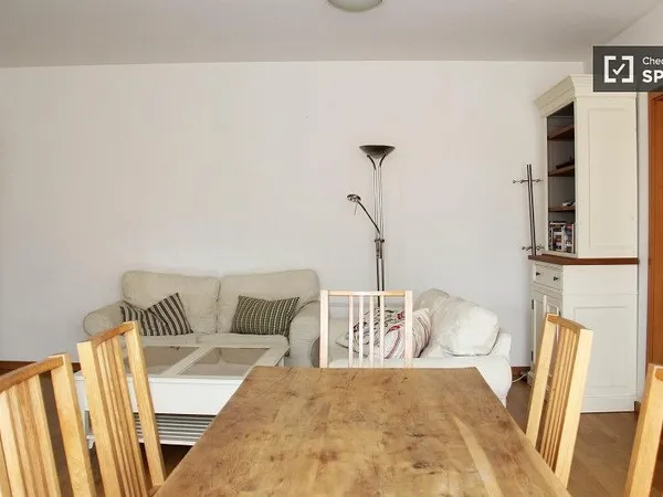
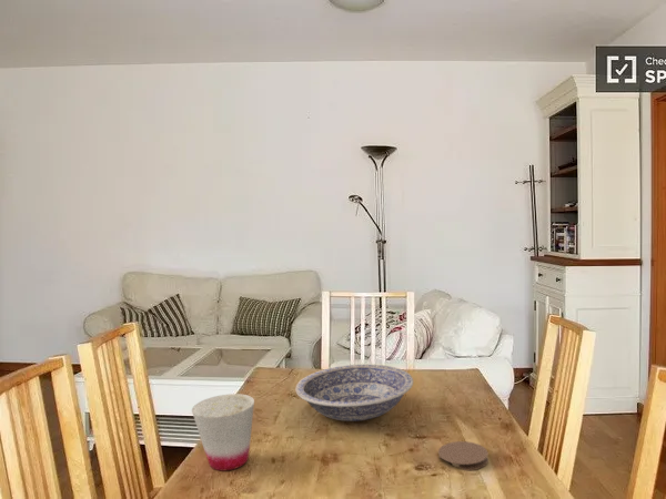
+ bowl (355, 397)
+ coaster (463, 455)
+ cup (225, 434)
